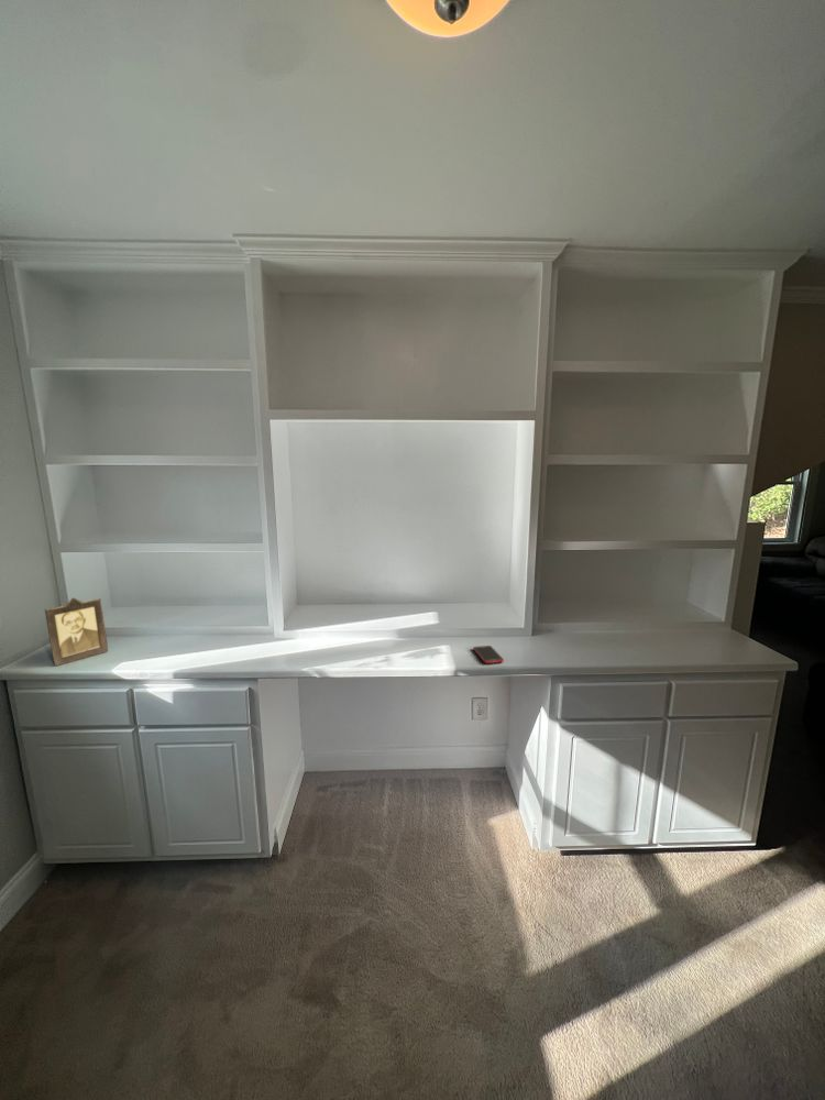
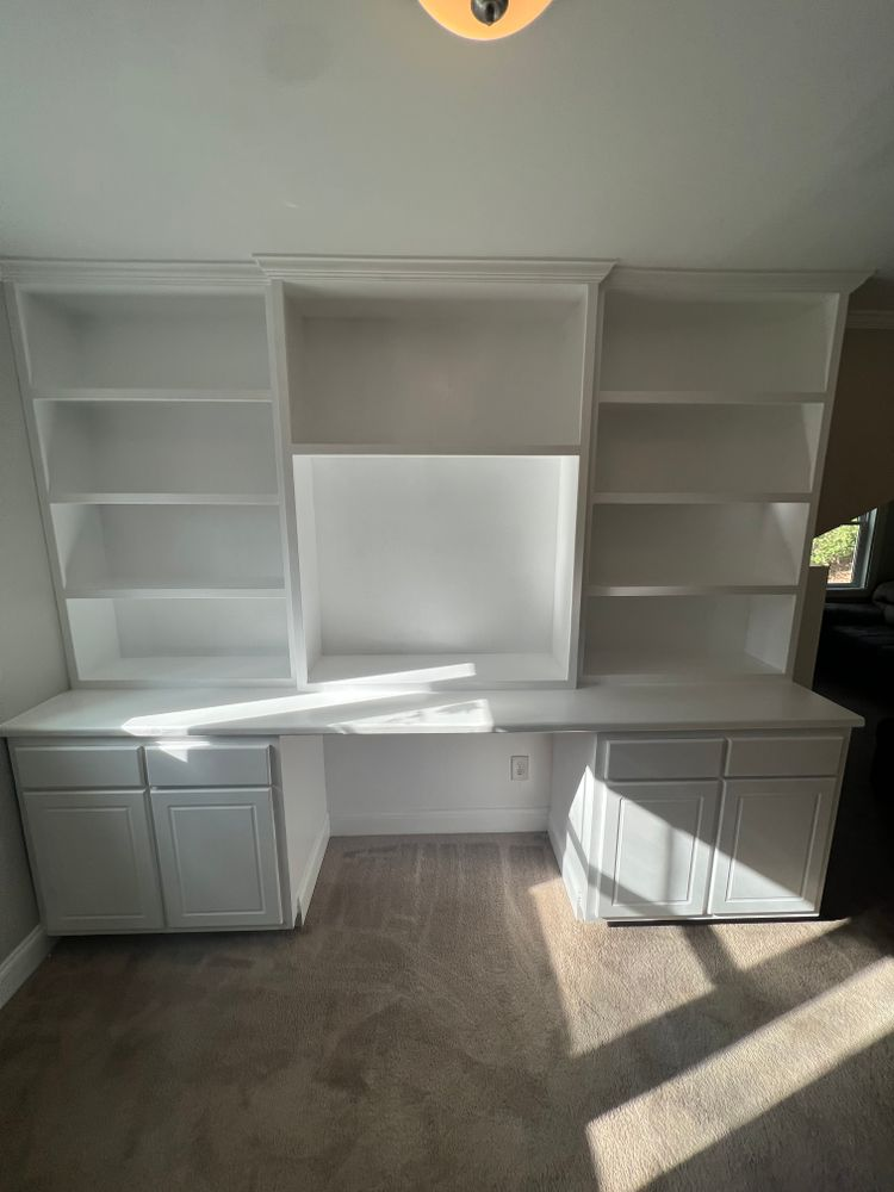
- photo frame (74, 626)
- cell phone (487, 653)
